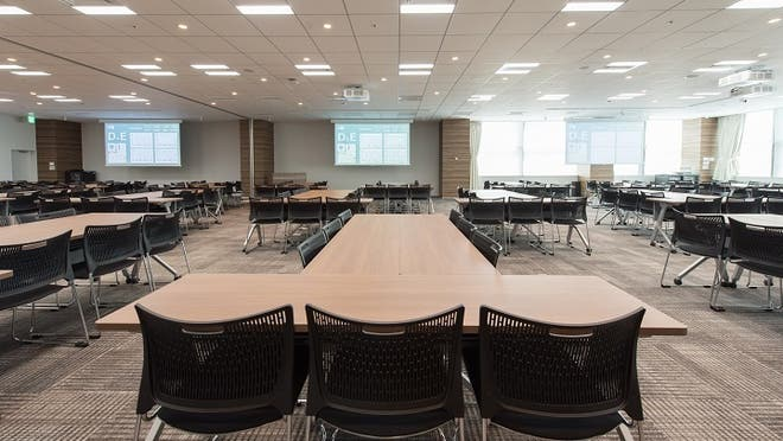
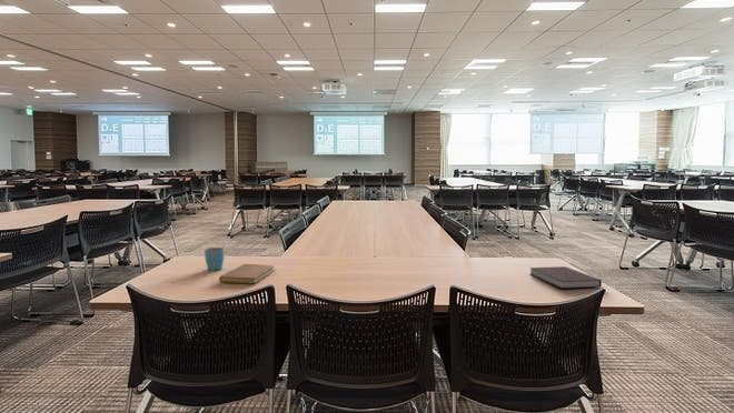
+ notebook (248, 273)
+ notebook (563, 276)
+ mug (216, 258)
